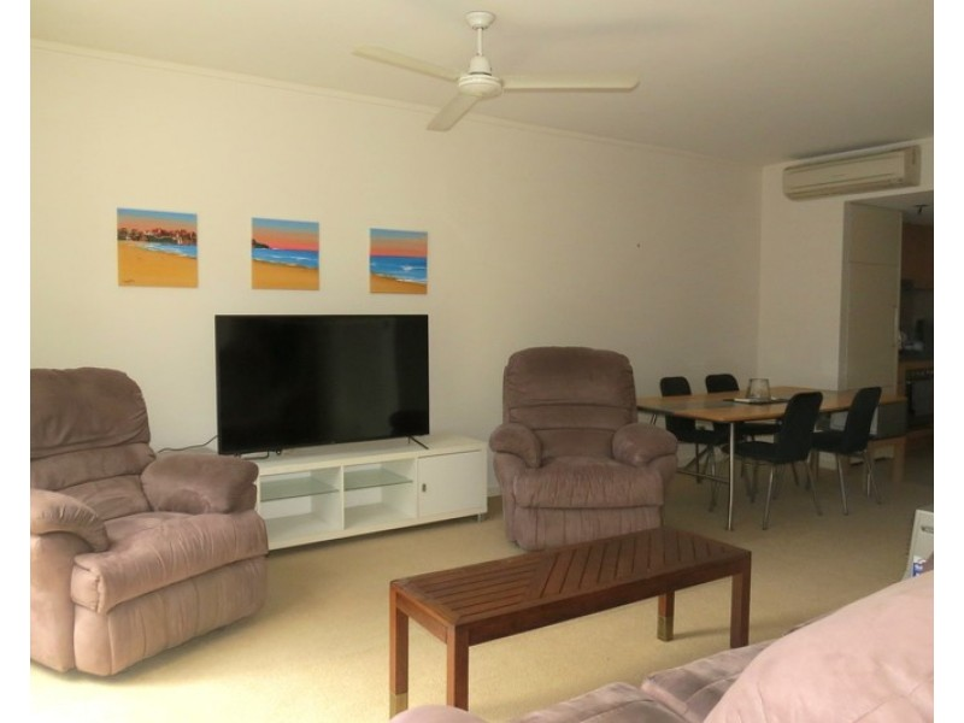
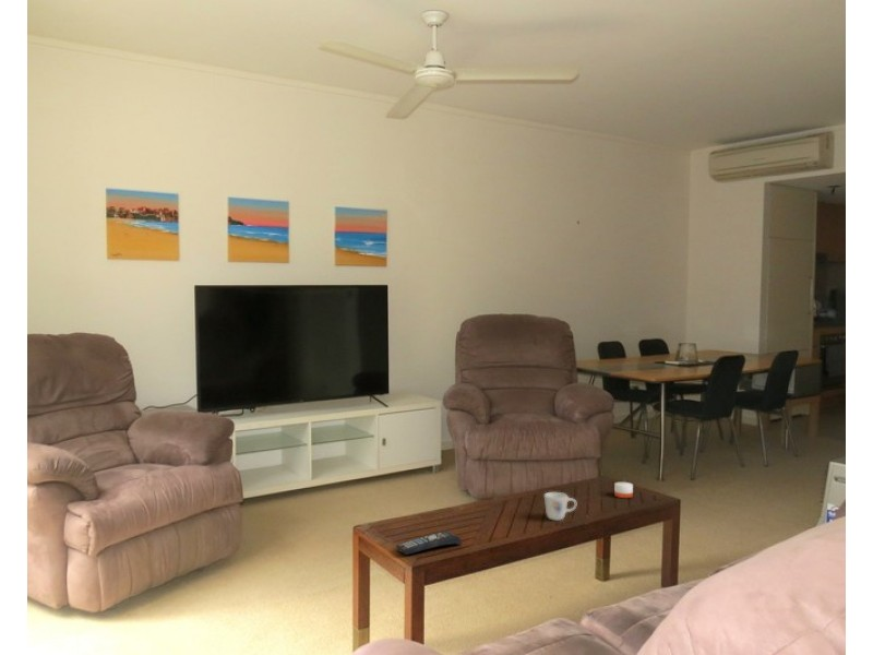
+ remote control (429, 541)
+ candle (623, 484)
+ mug (560, 507)
